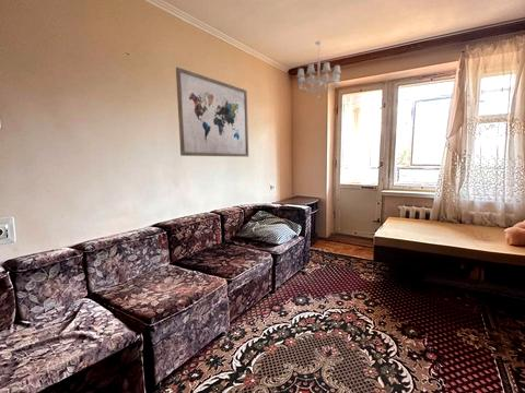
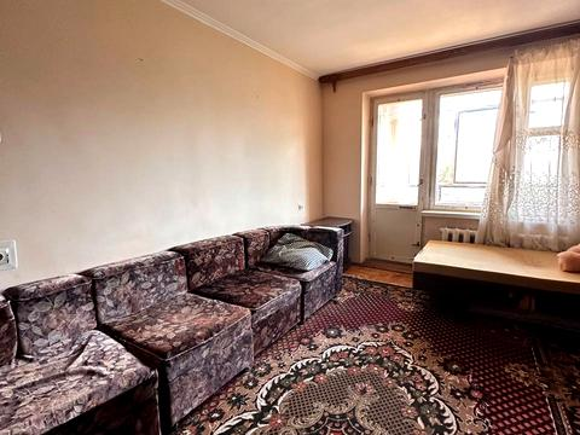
- chandelier (318, 70)
- wall art (218, 119)
